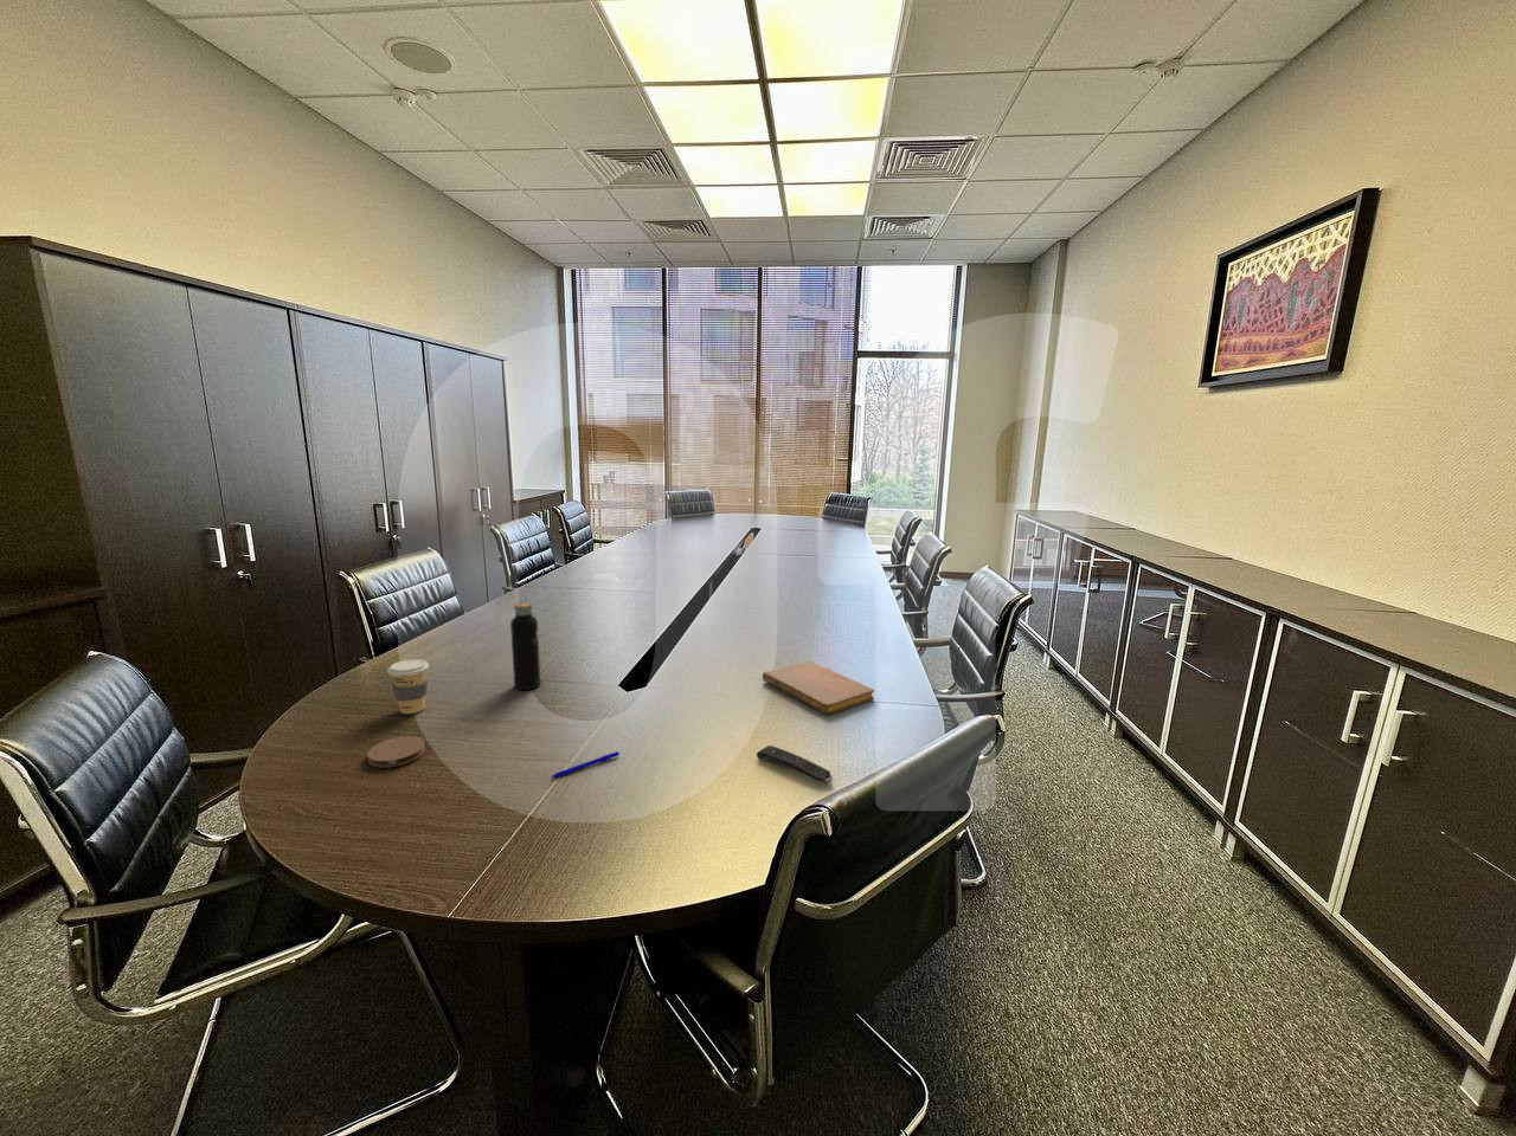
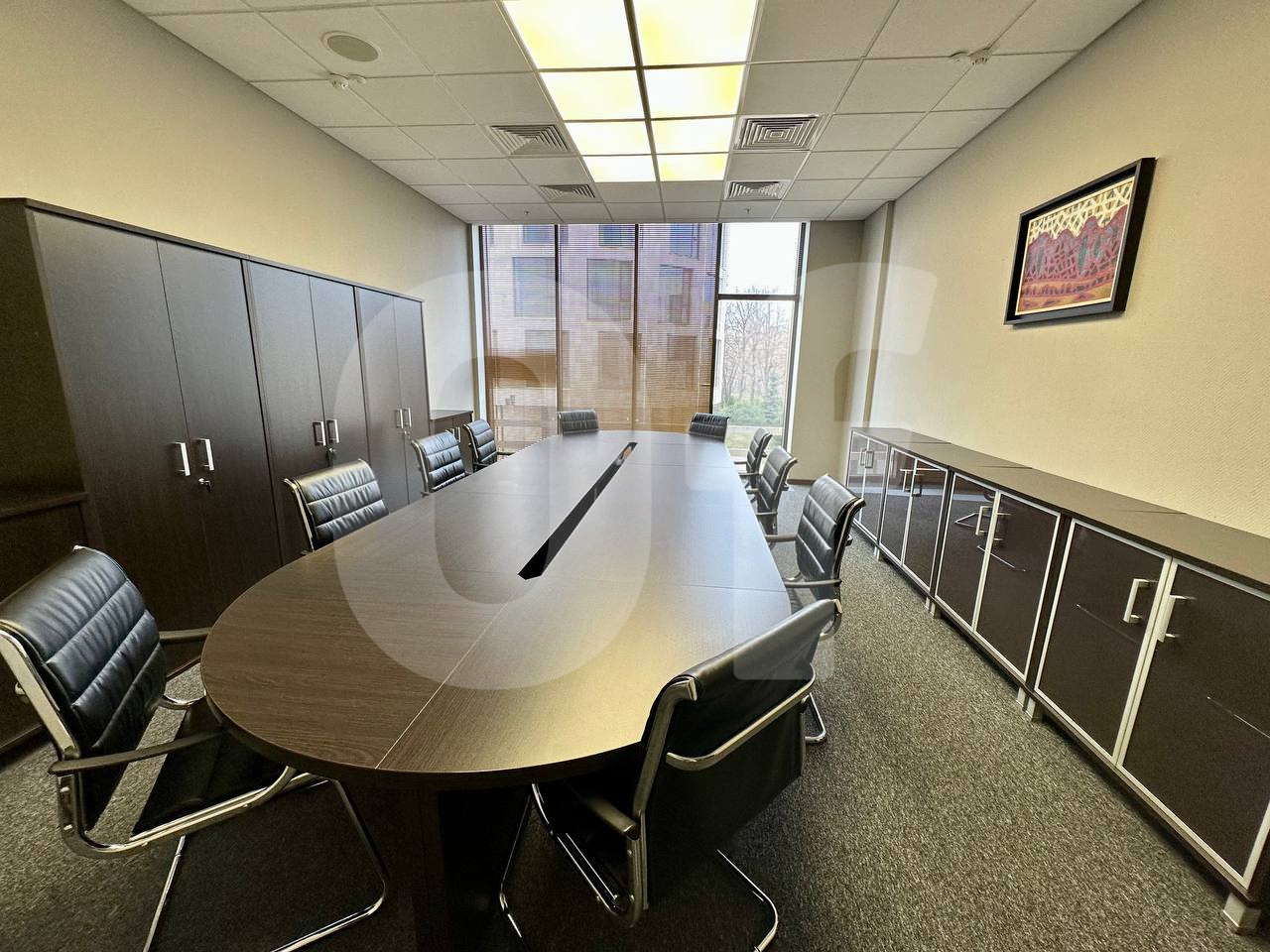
- pen (585, 765)
- coffee cup (409, 686)
- coaster (396, 751)
- remote control (795, 764)
- notebook (816, 685)
- water bottle (525, 640)
